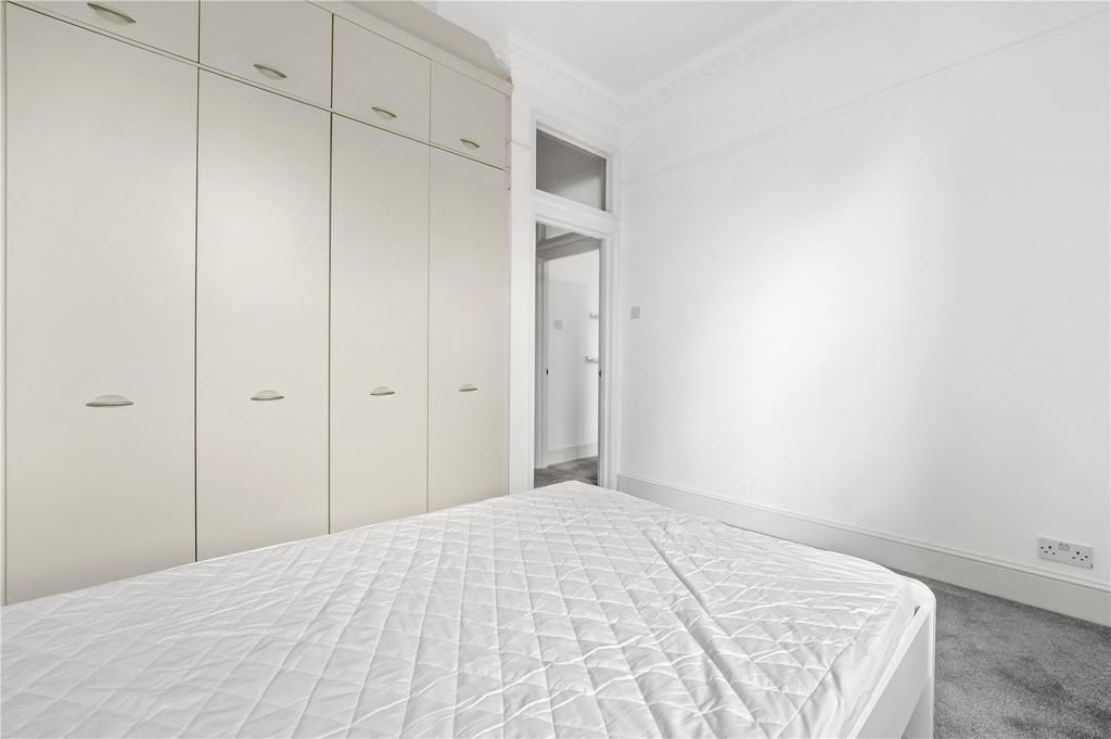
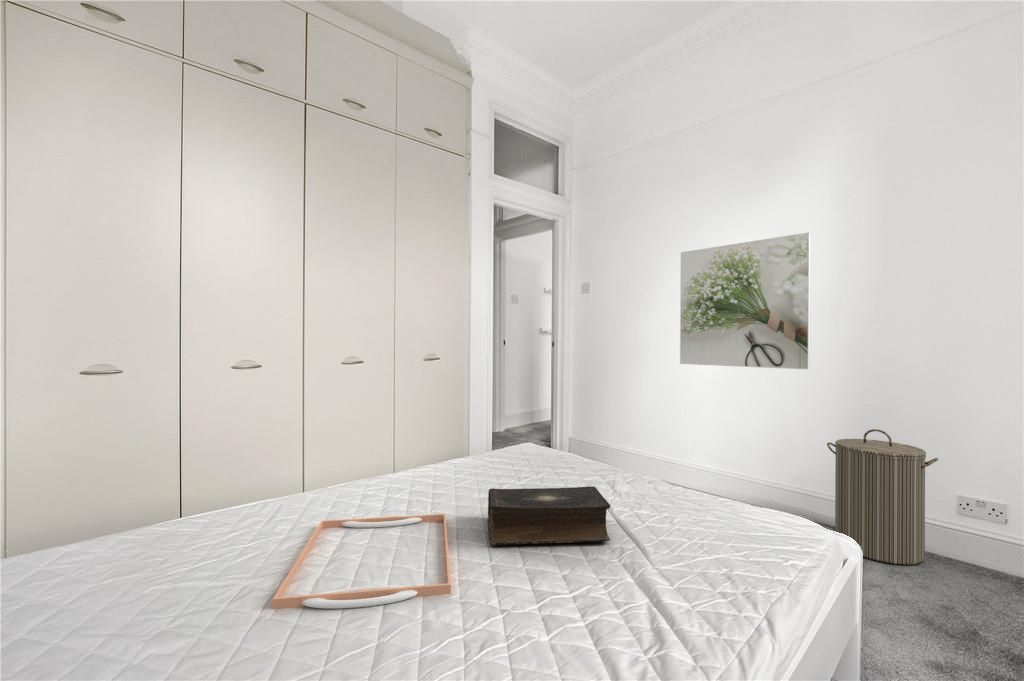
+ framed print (738, 304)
+ book (545, 511)
+ laundry hamper (878, 488)
+ serving tray (372, 527)
